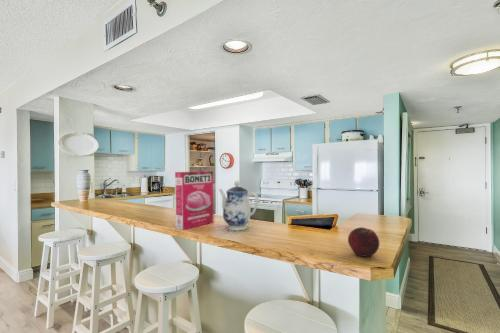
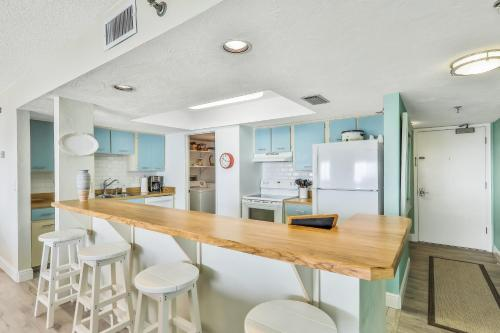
- teapot (237, 204)
- fruit (363, 241)
- cereal box (195, 198)
